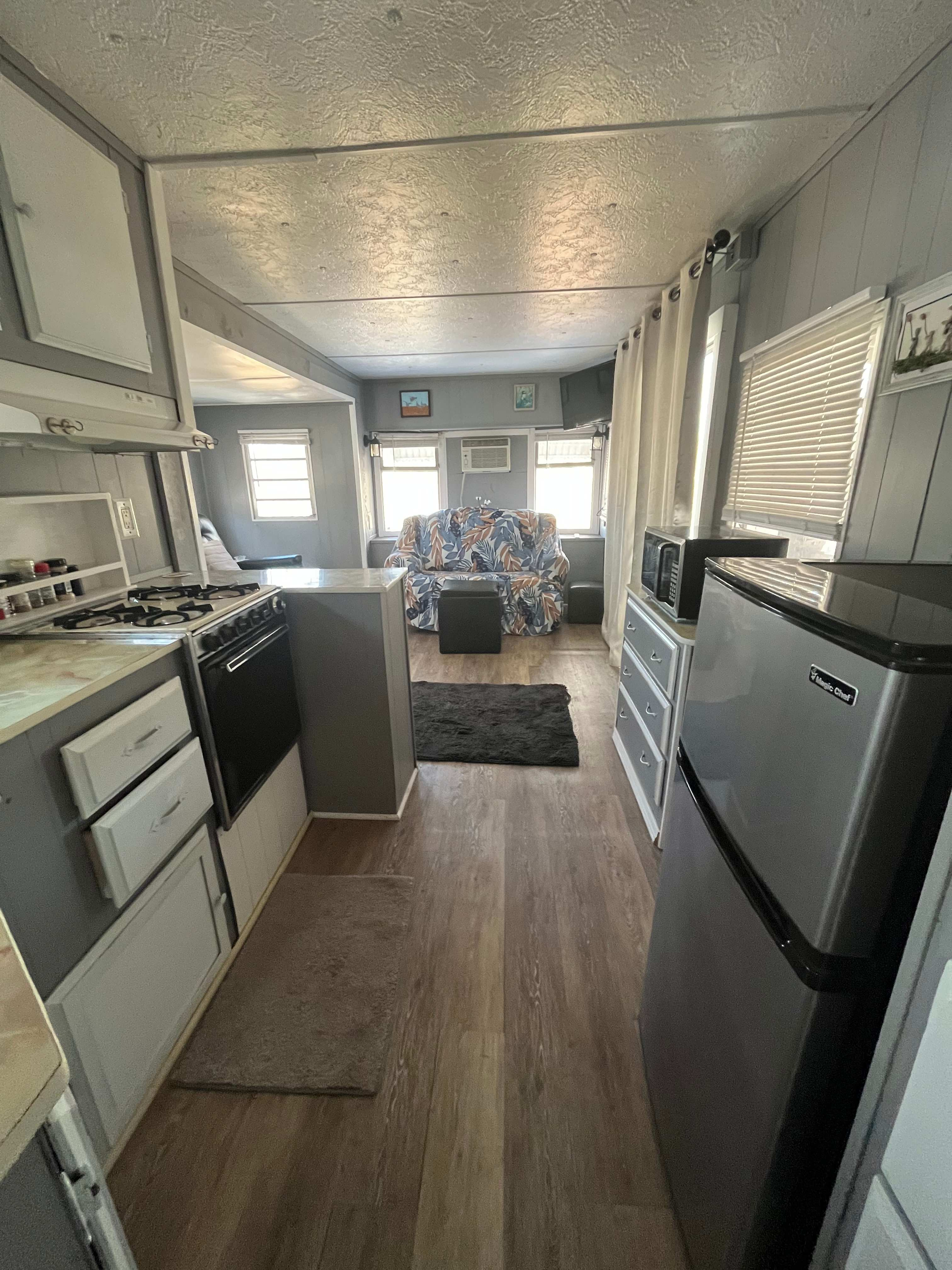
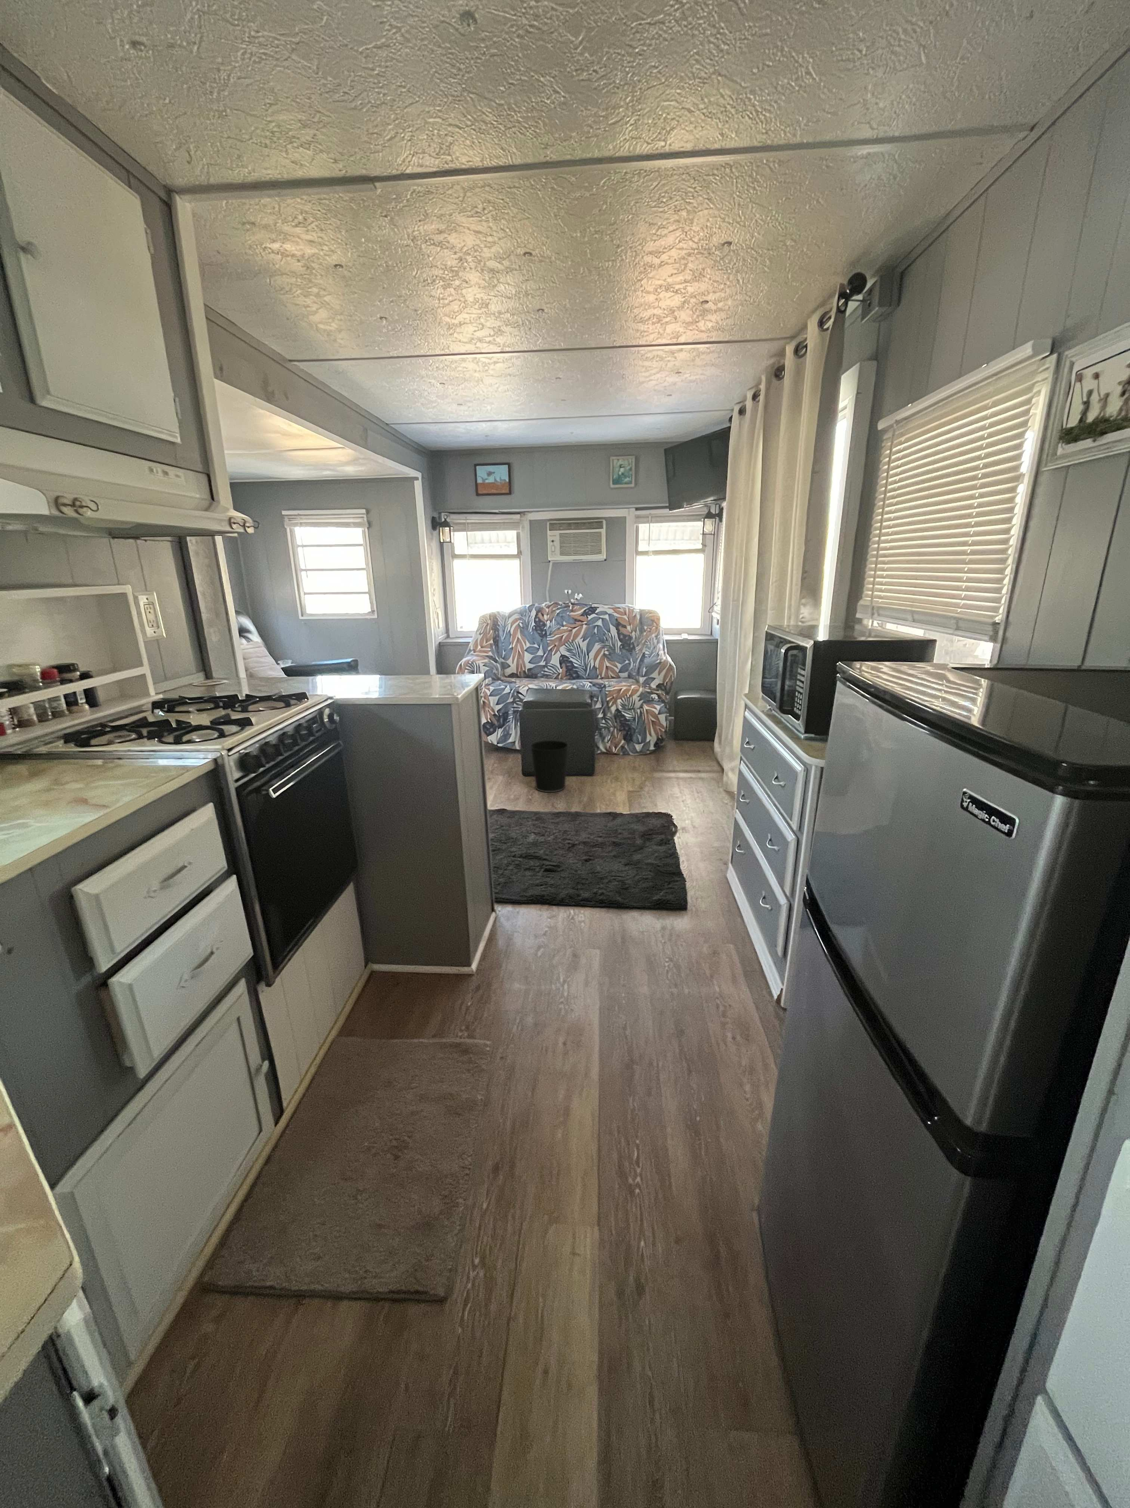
+ wastebasket (550, 766)
